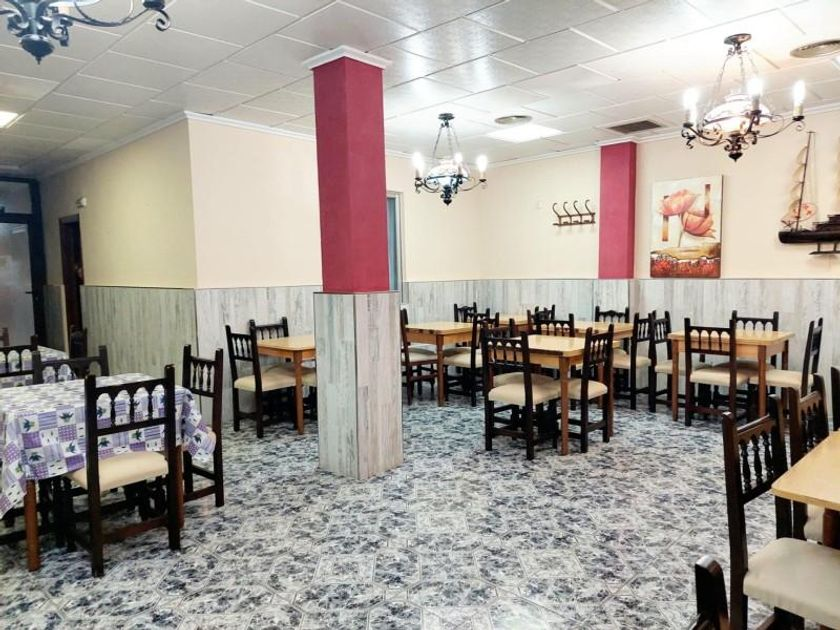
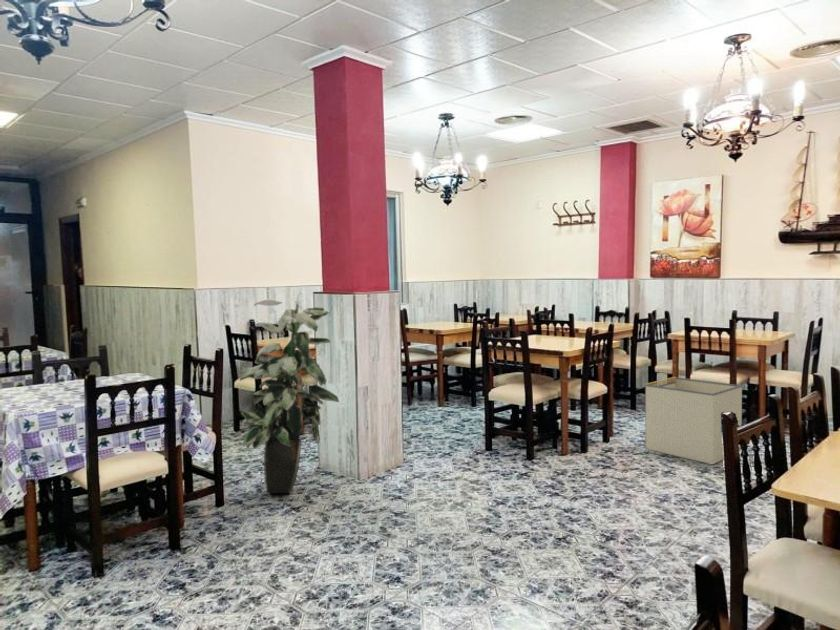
+ storage bin (692, 417)
+ indoor plant (284, 394)
